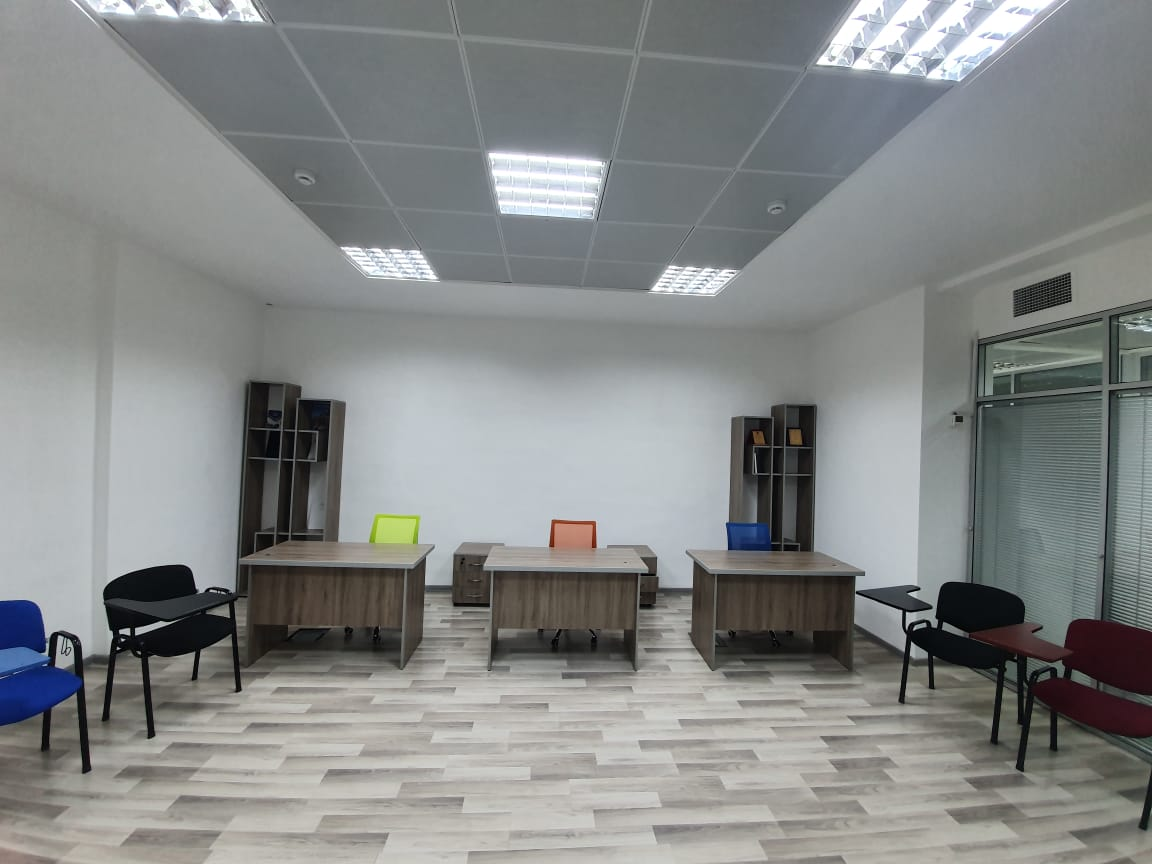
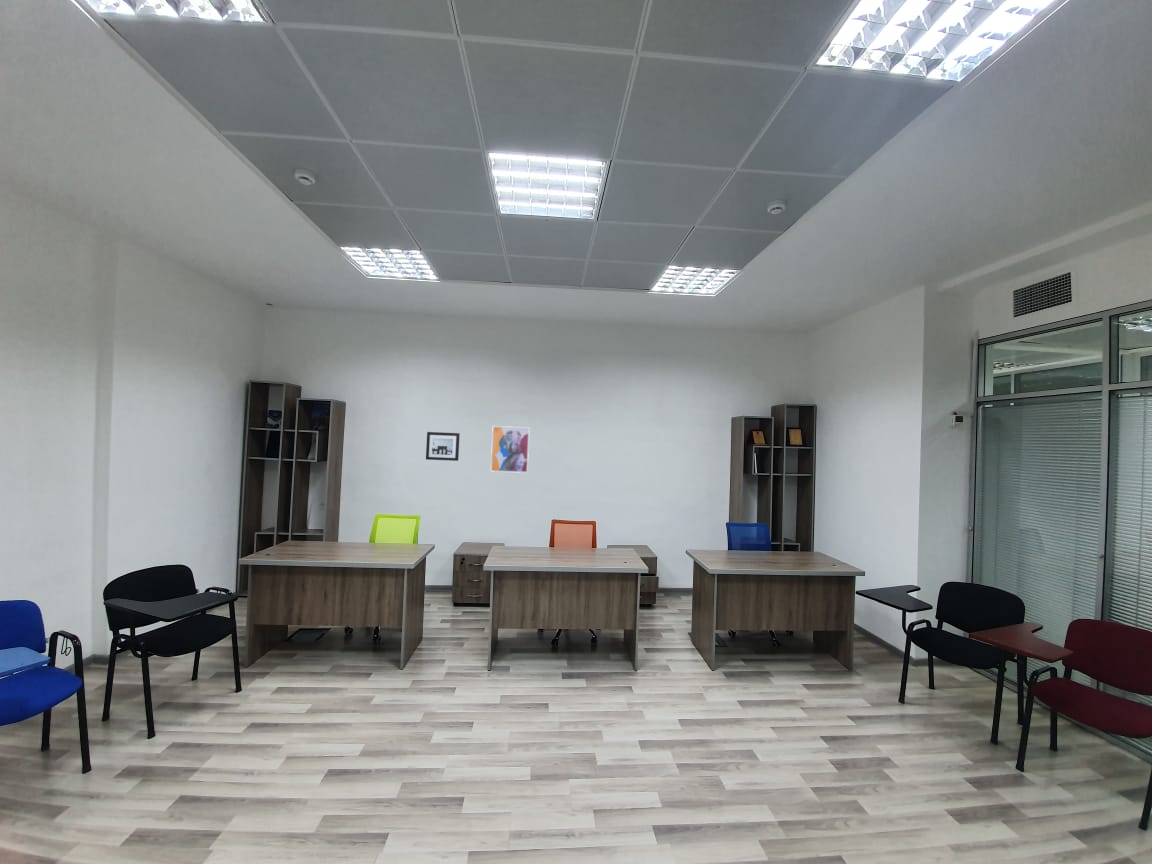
+ wall art (510, 449)
+ wall art (442, 446)
